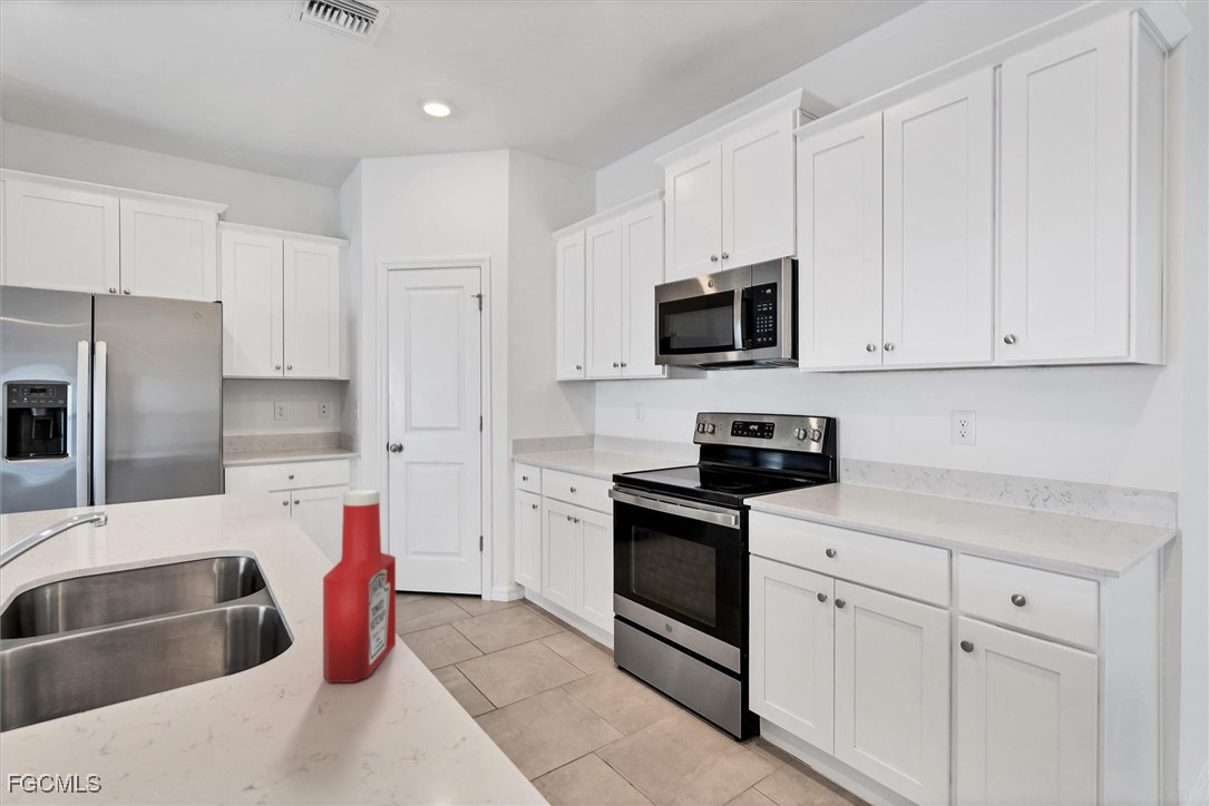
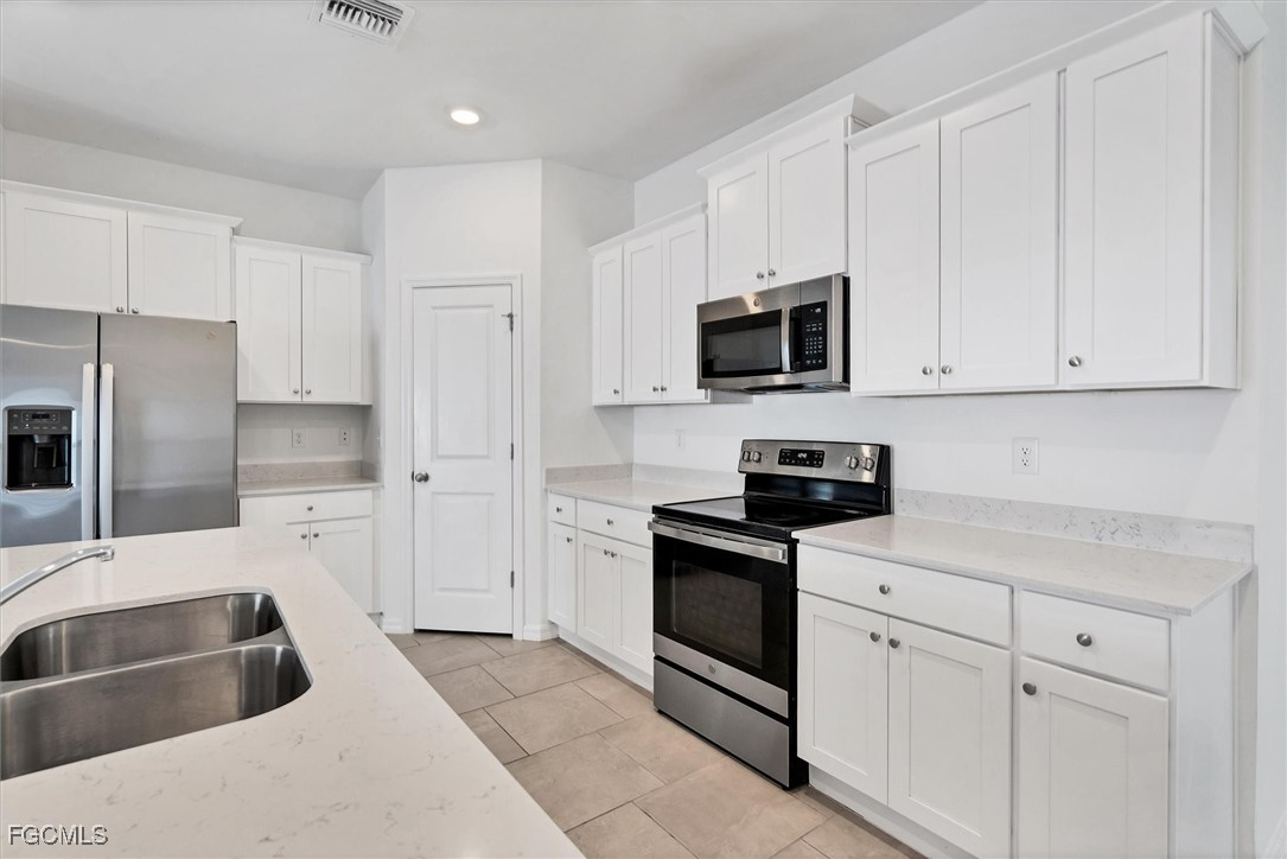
- soap bottle (361, 576)
